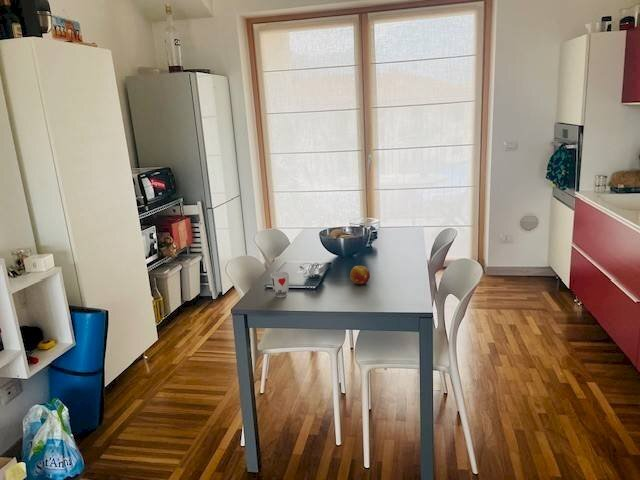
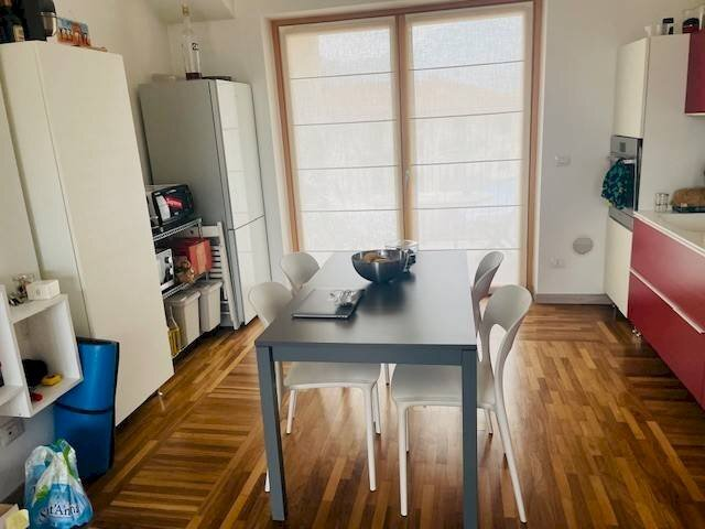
- cup (280, 284)
- fruit (360, 275)
